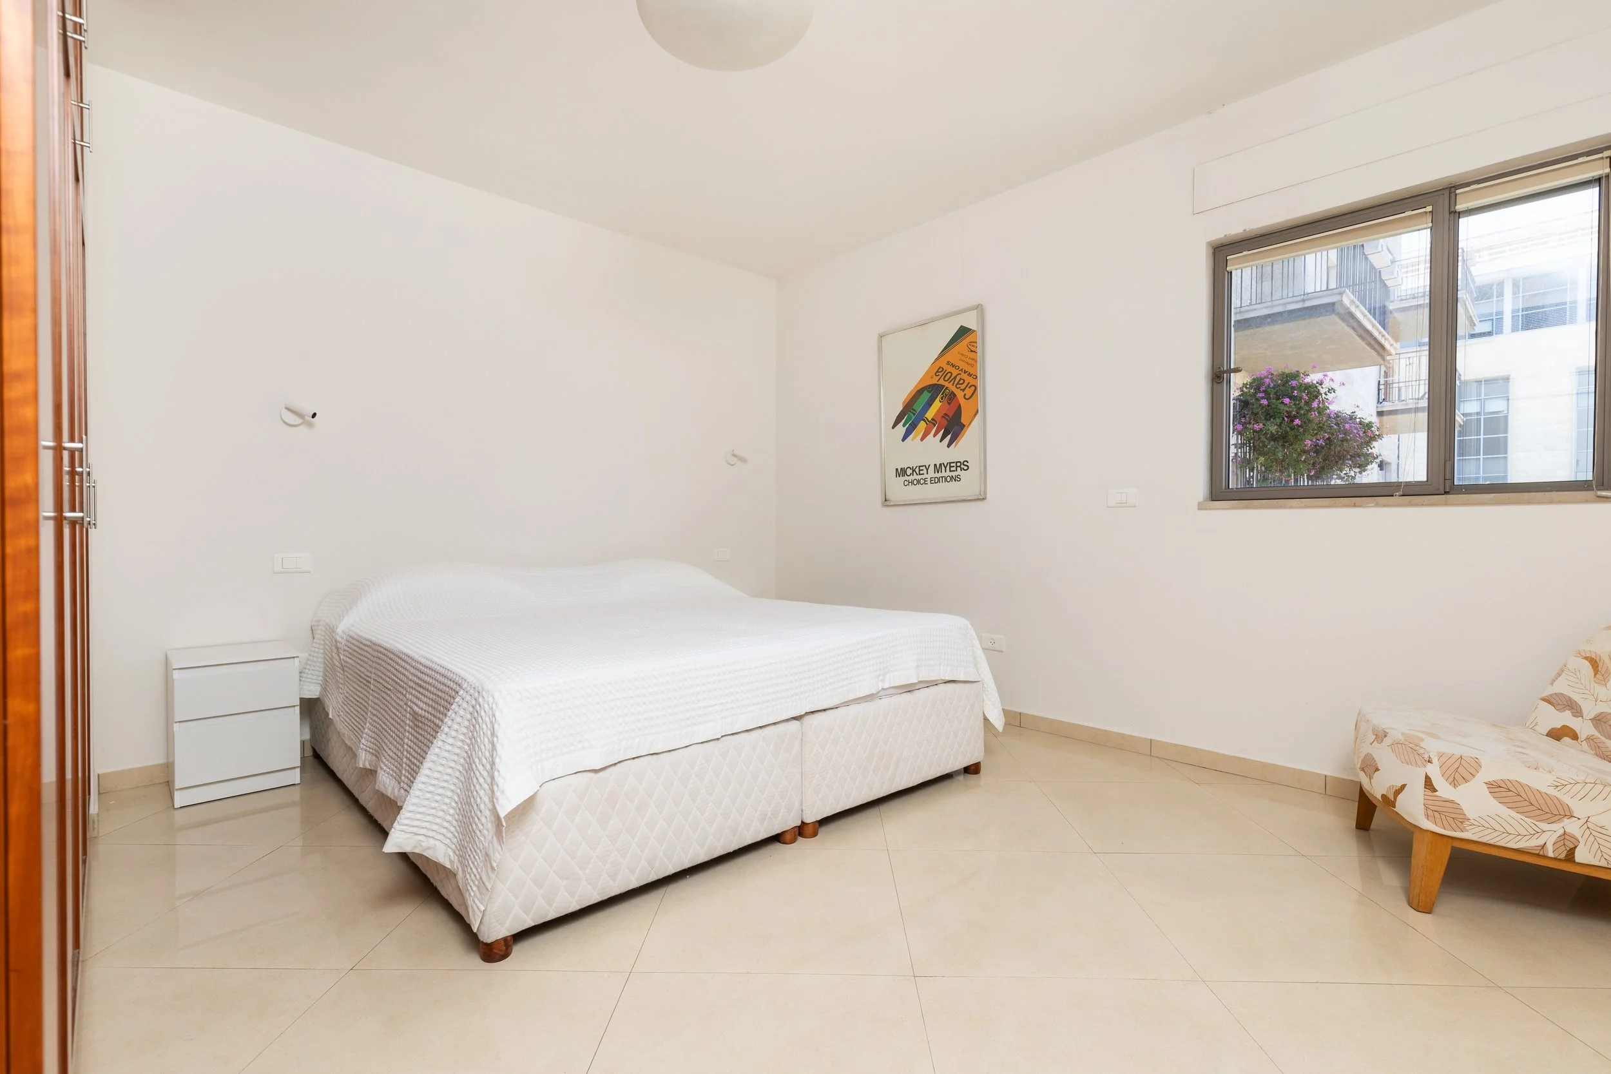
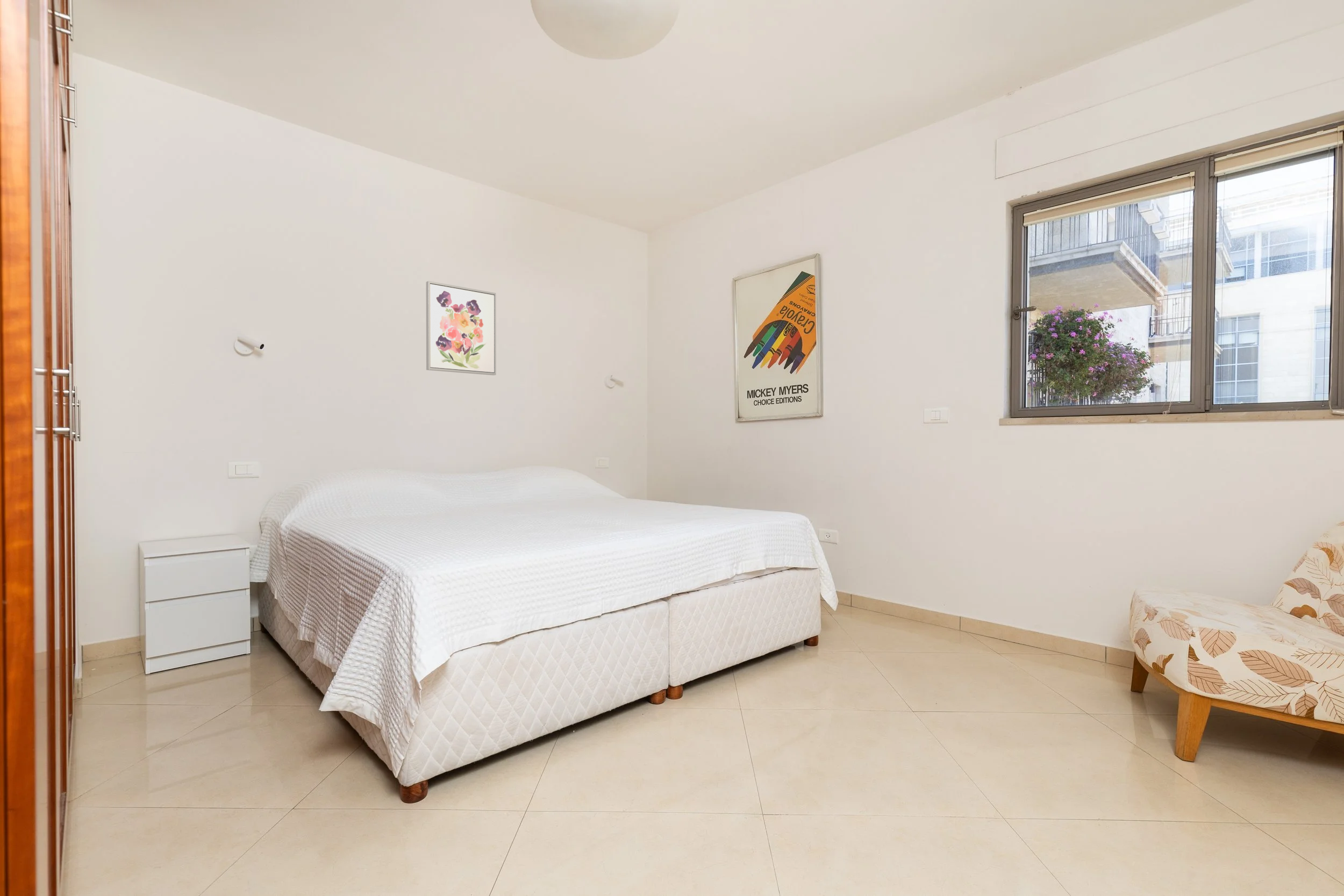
+ wall art (462, 330)
